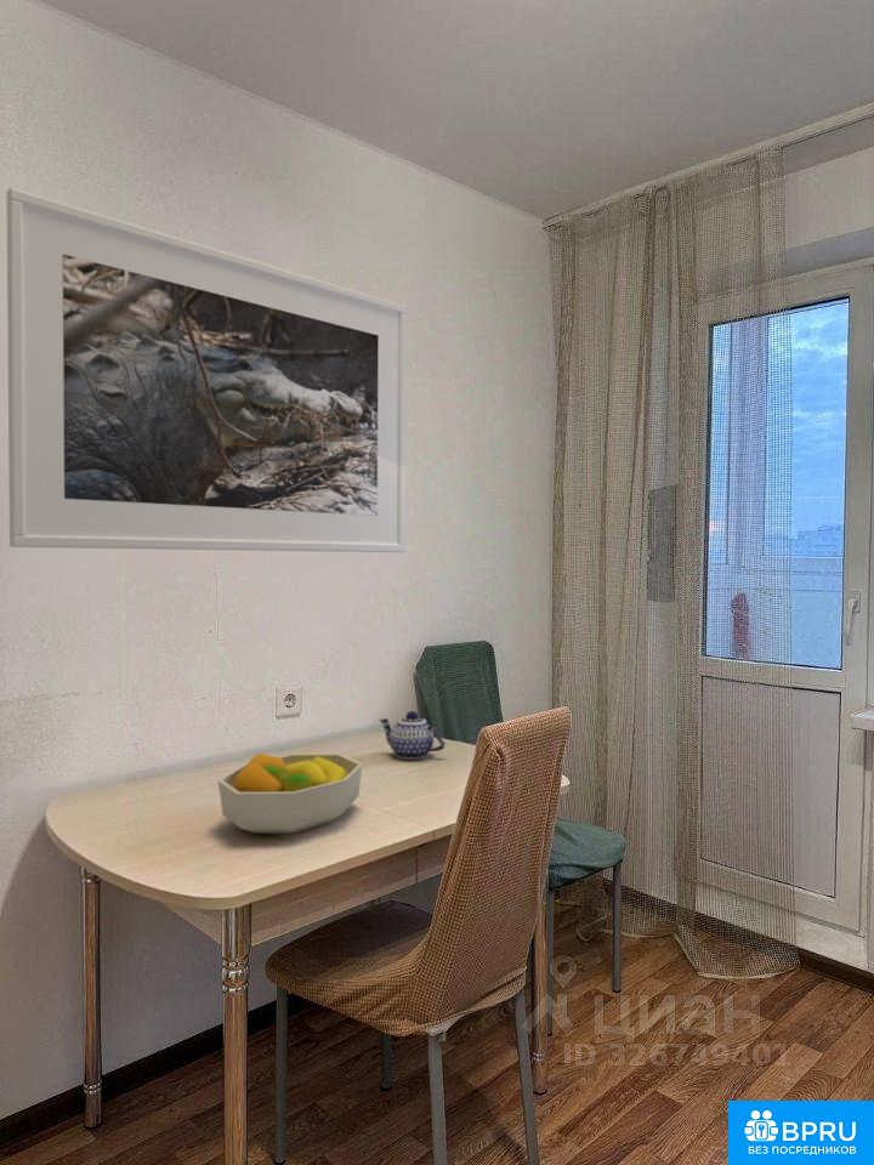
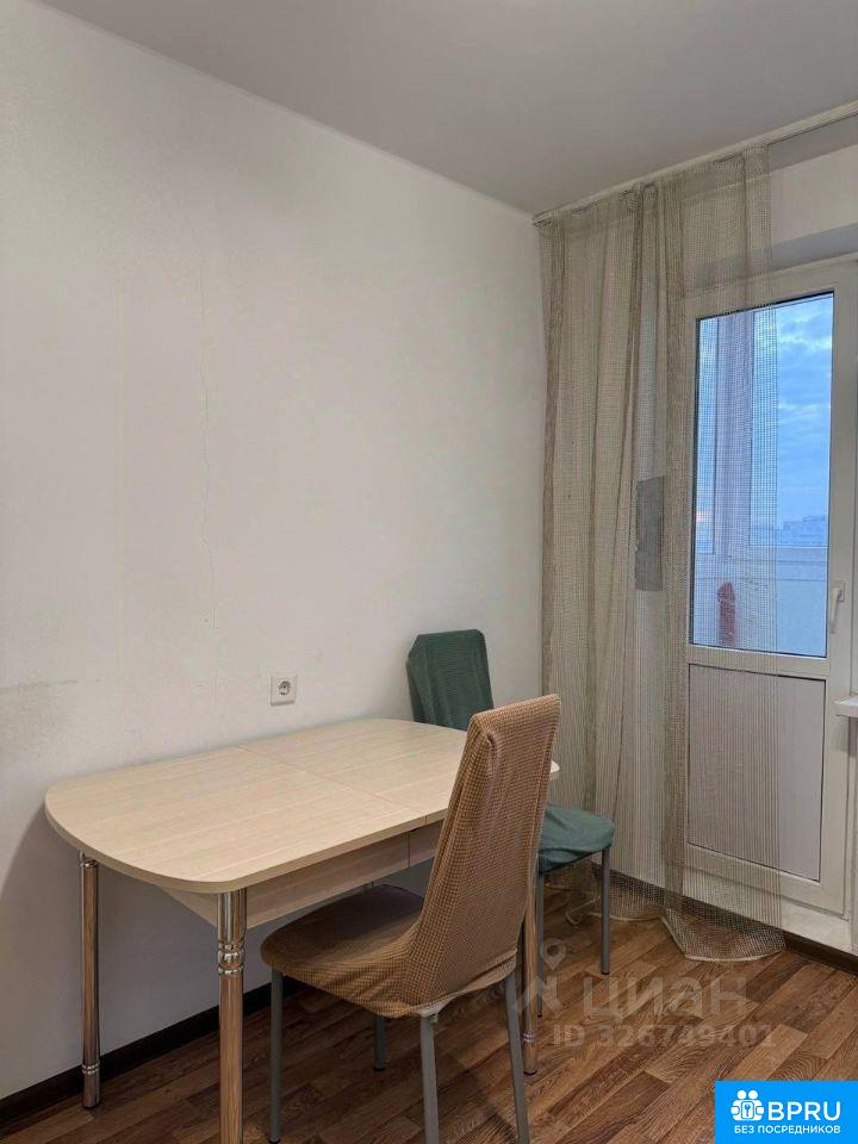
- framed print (243, 404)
- fruit bowl (293, 784)
- teapot (410, 733)
